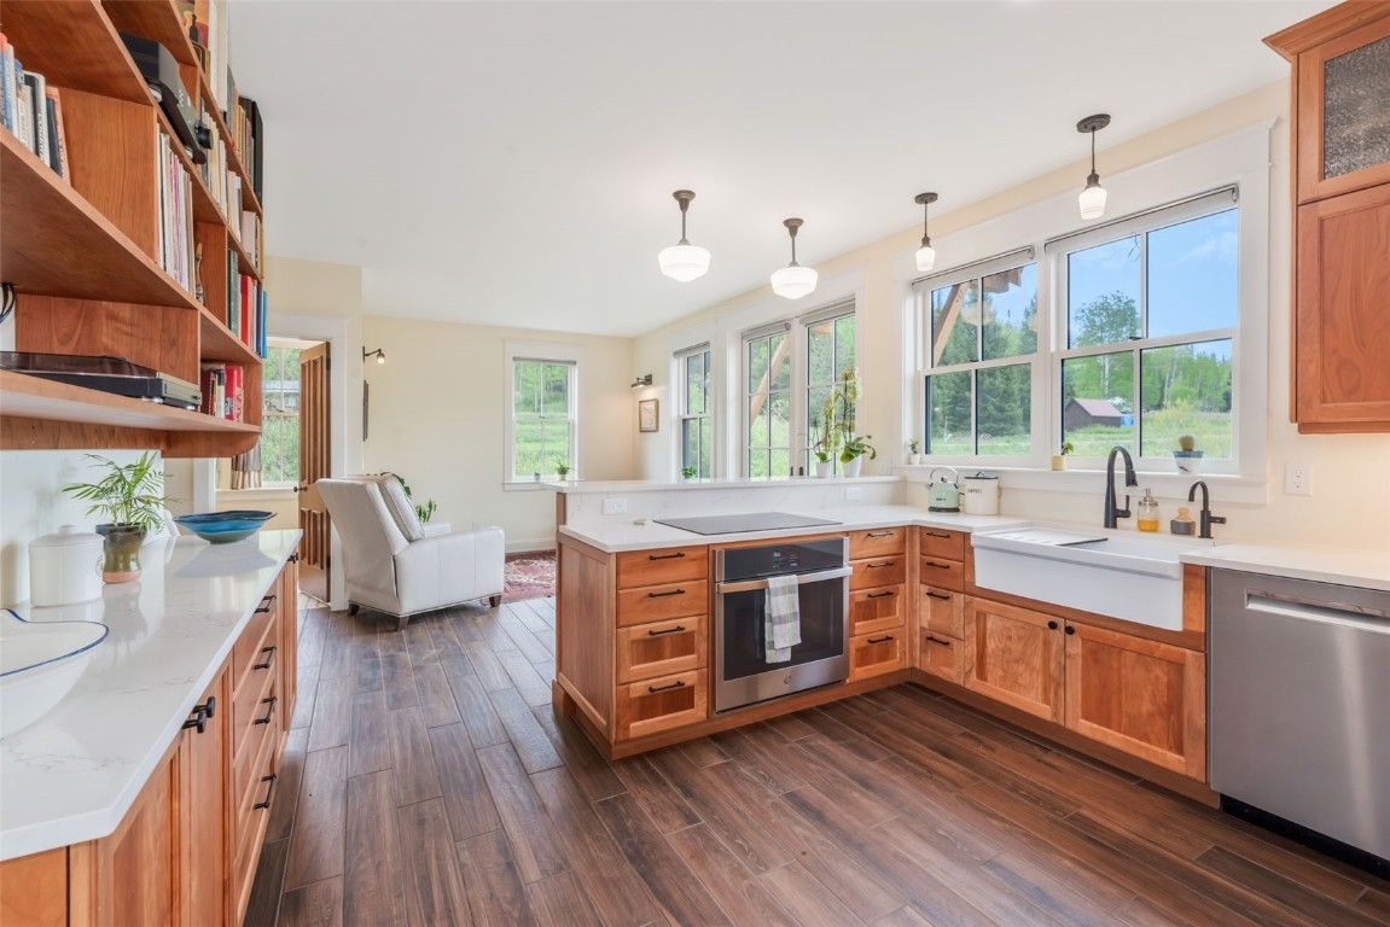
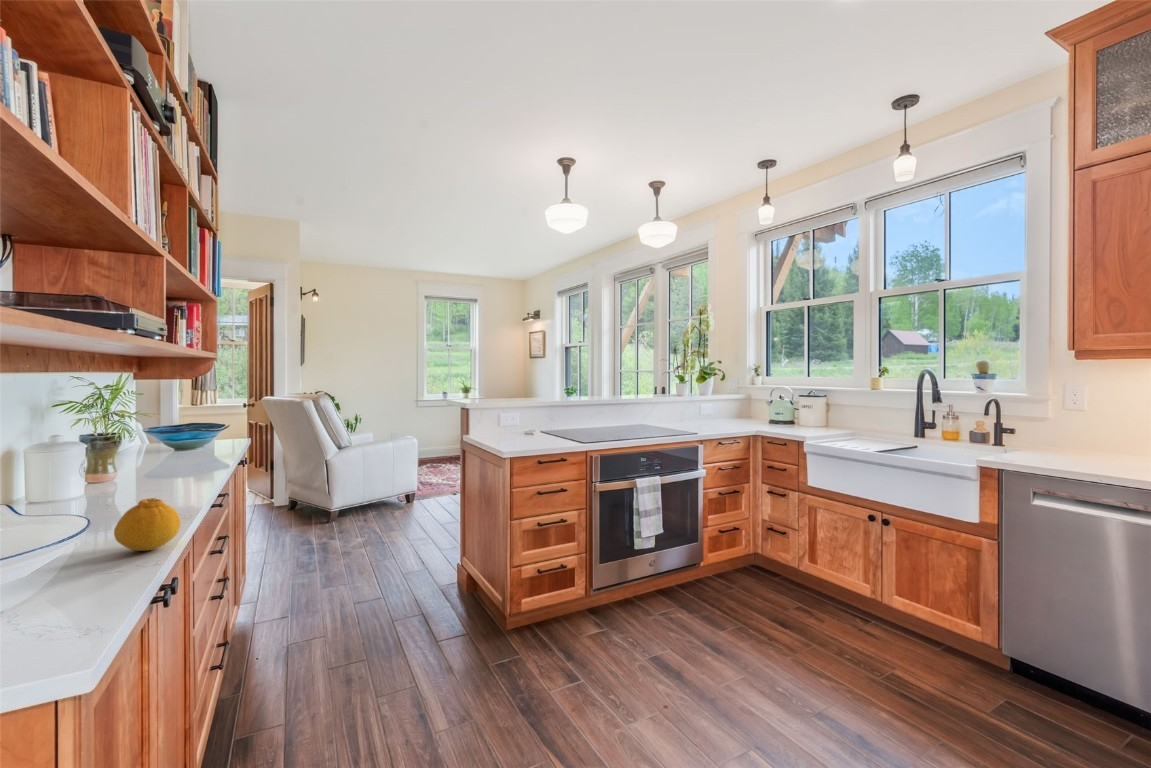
+ fruit (148, 523)
